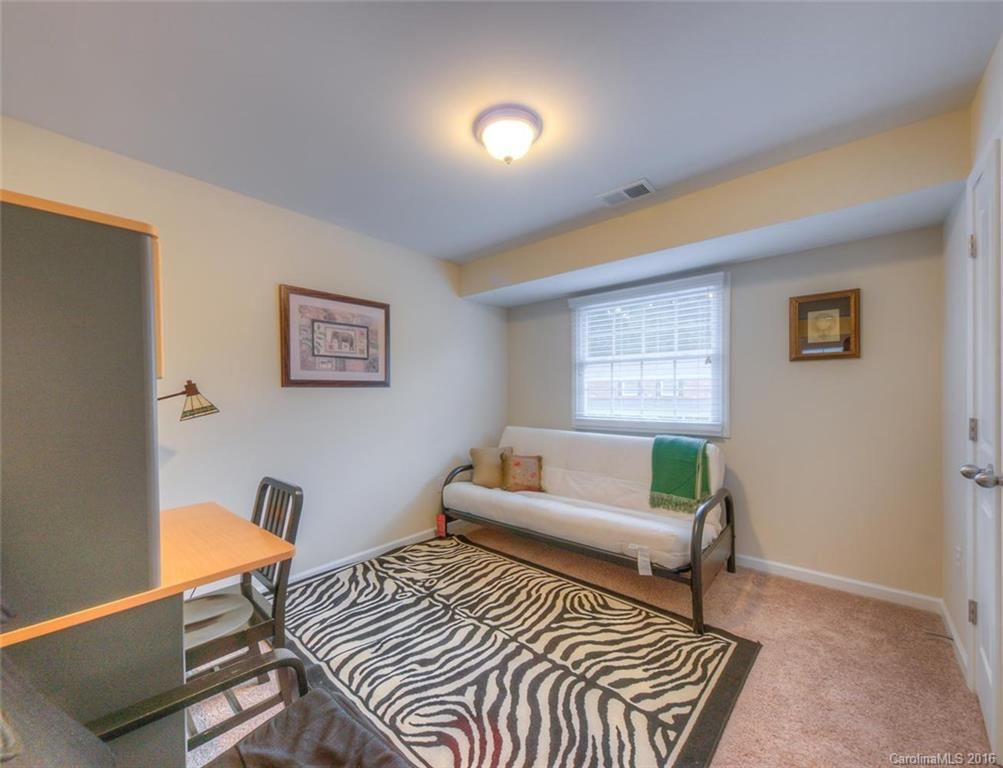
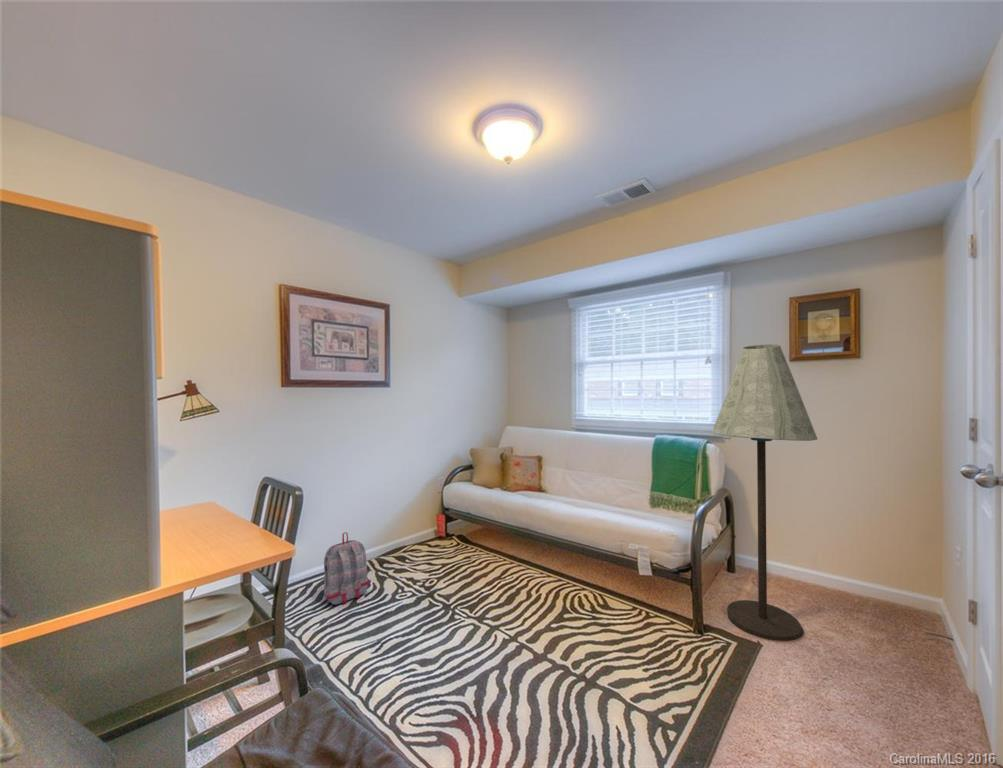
+ floor lamp (761, 482)
+ backpack (346, 565)
